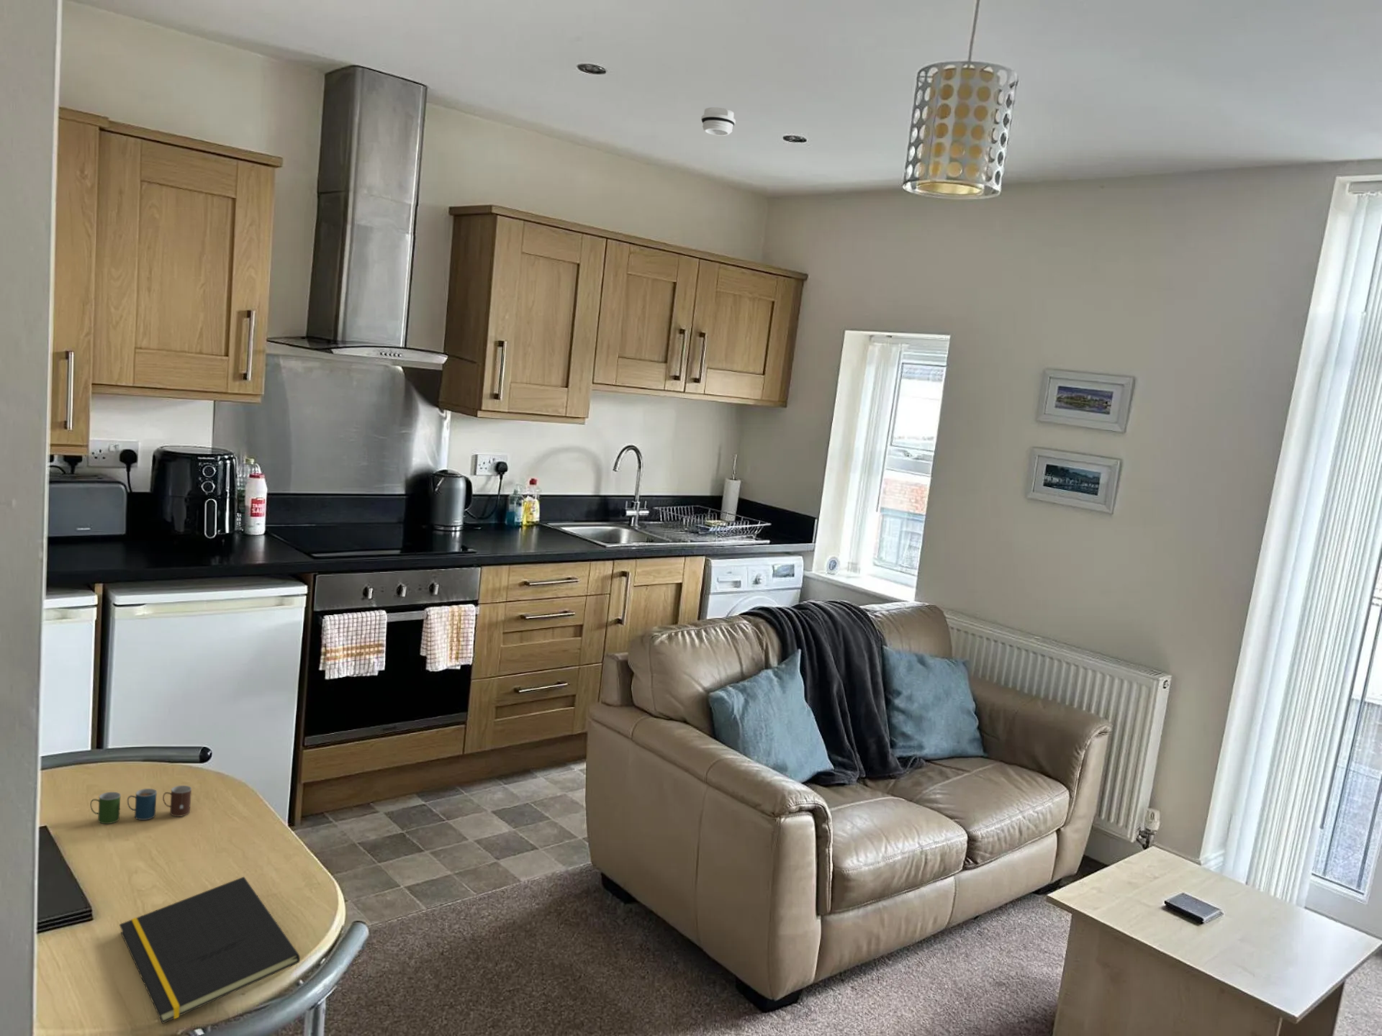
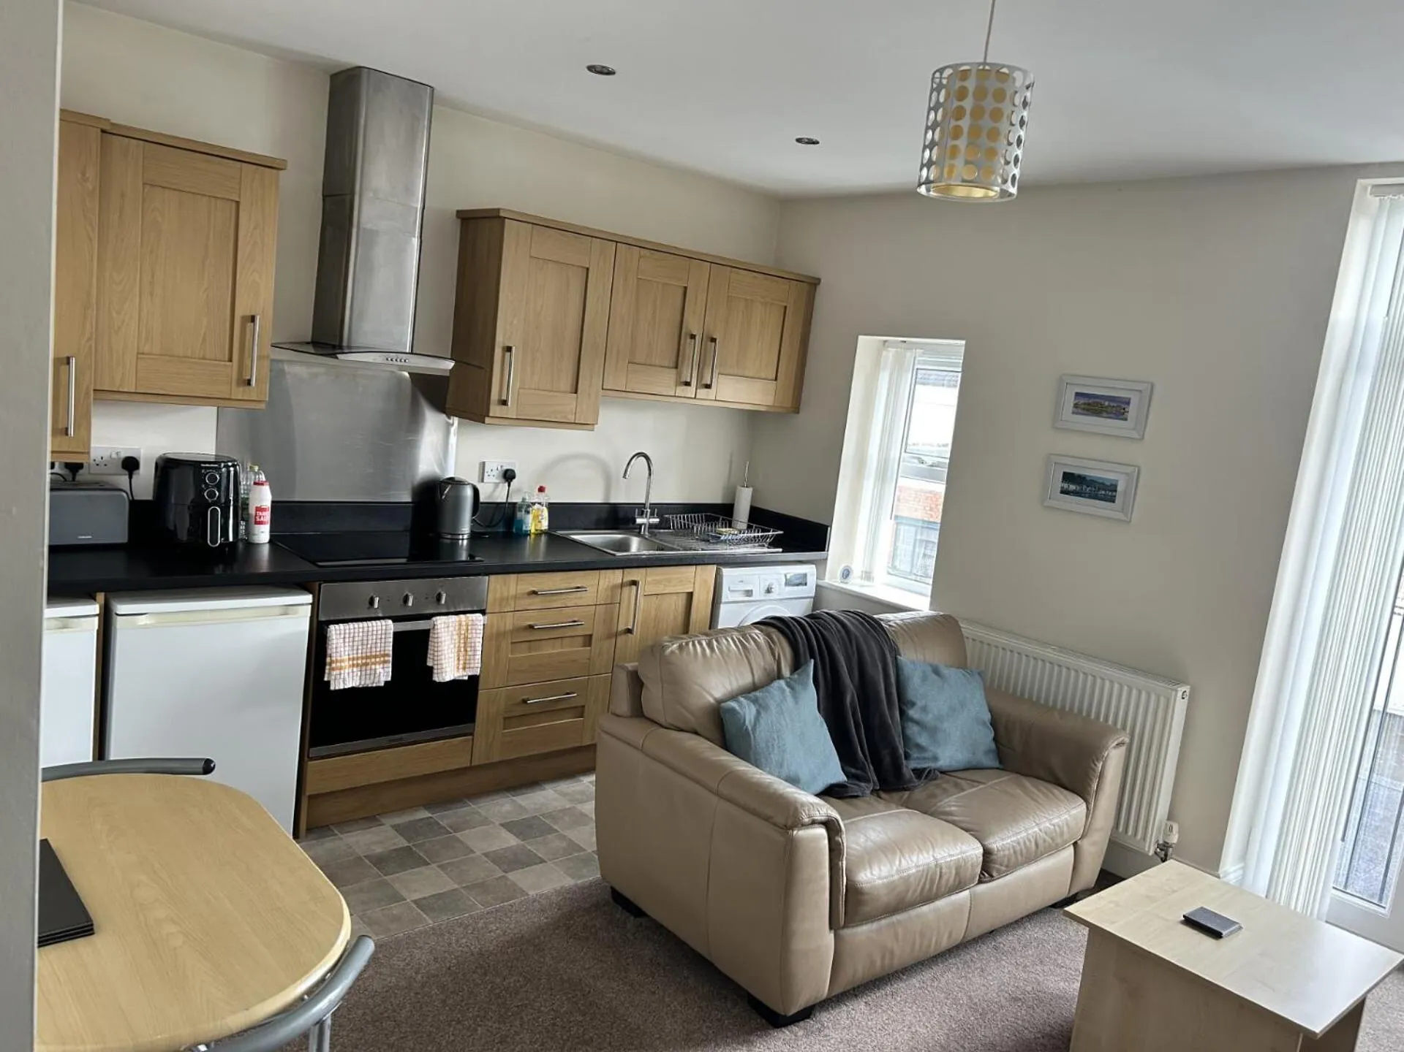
- cup (141, 797)
- smoke detector (717, 122)
- notepad (207, 942)
